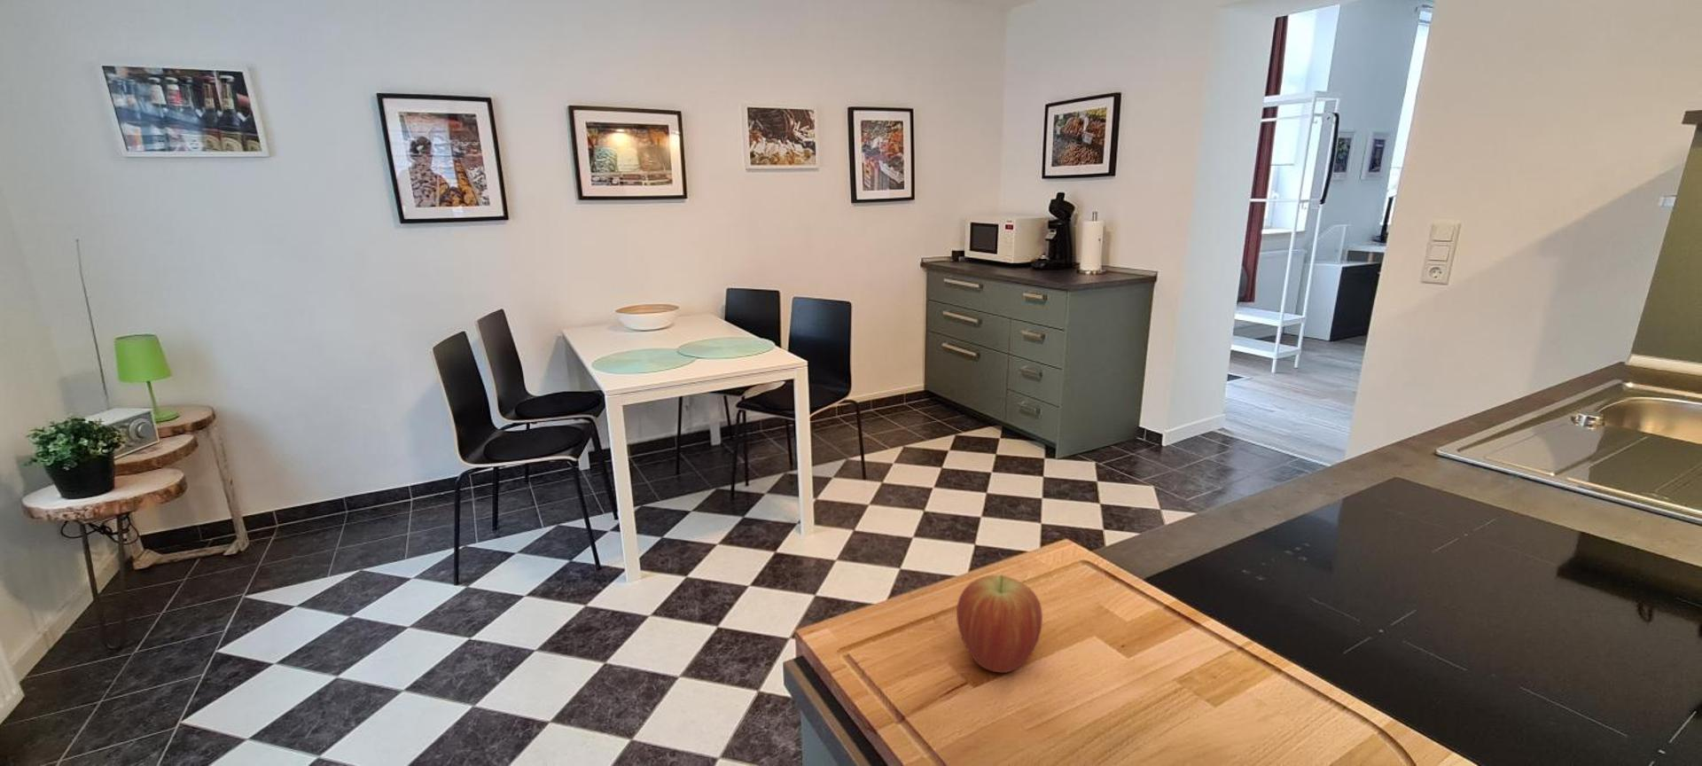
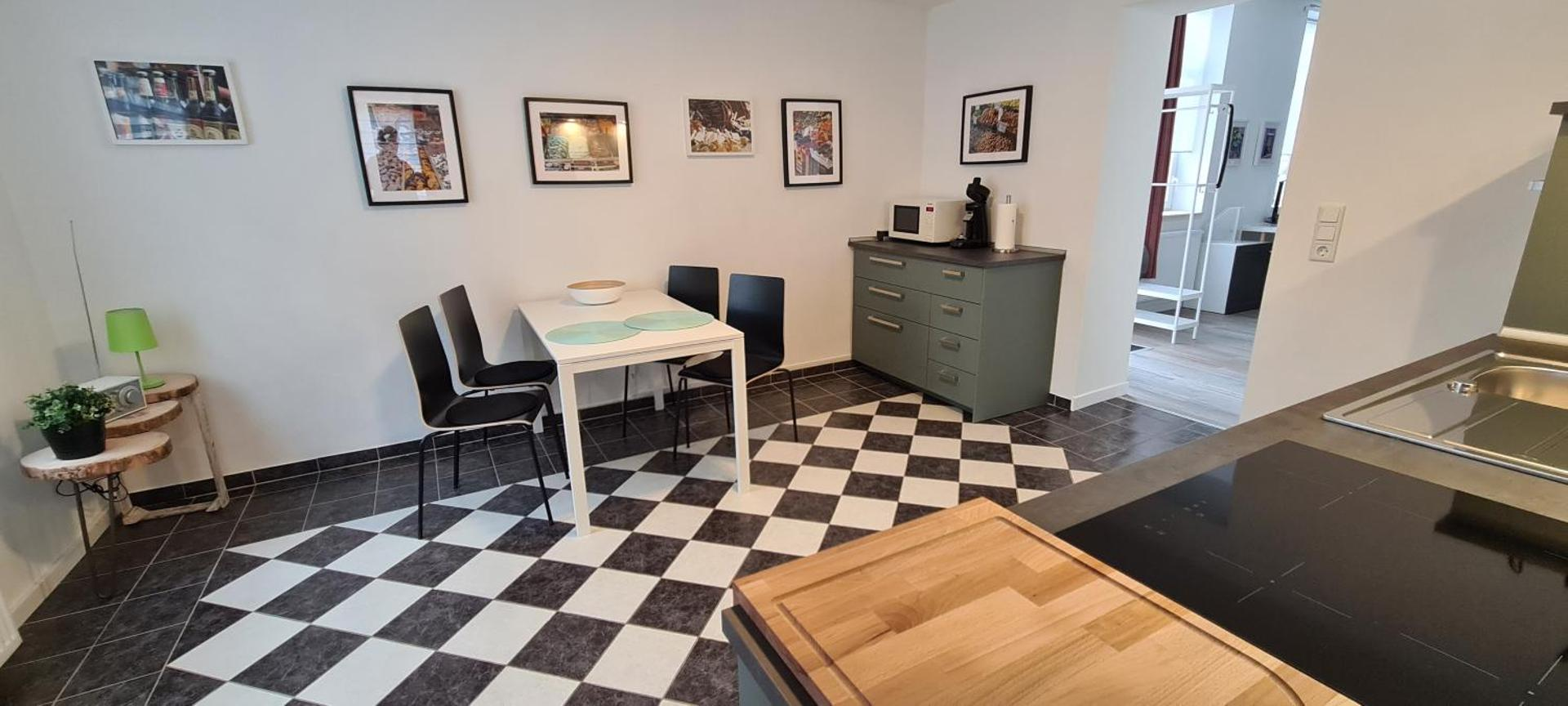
- fruit (999, 618)
